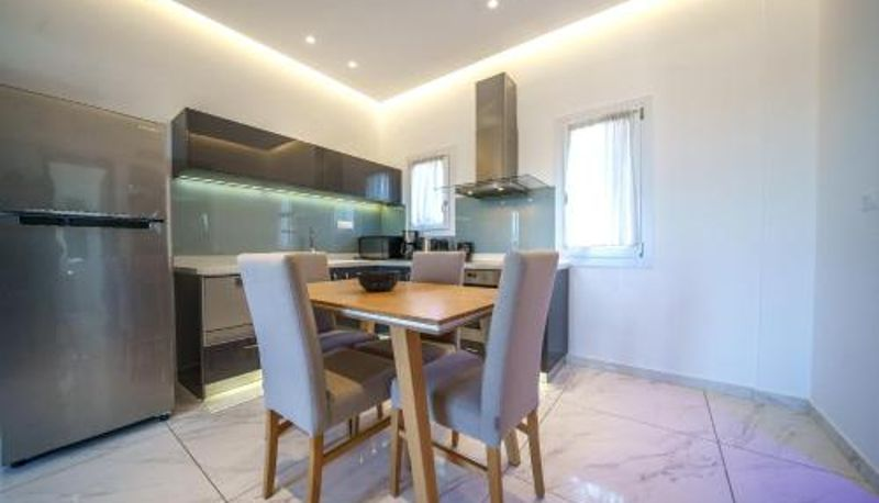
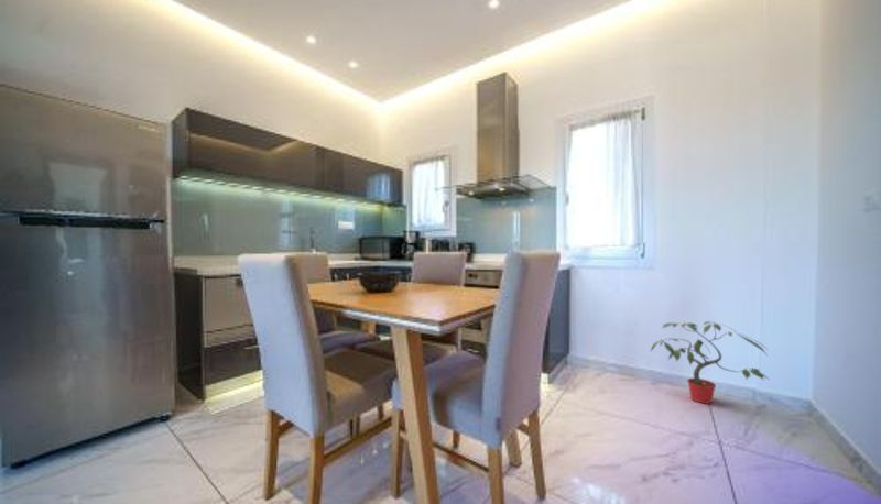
+ potted plant (705, 362)
